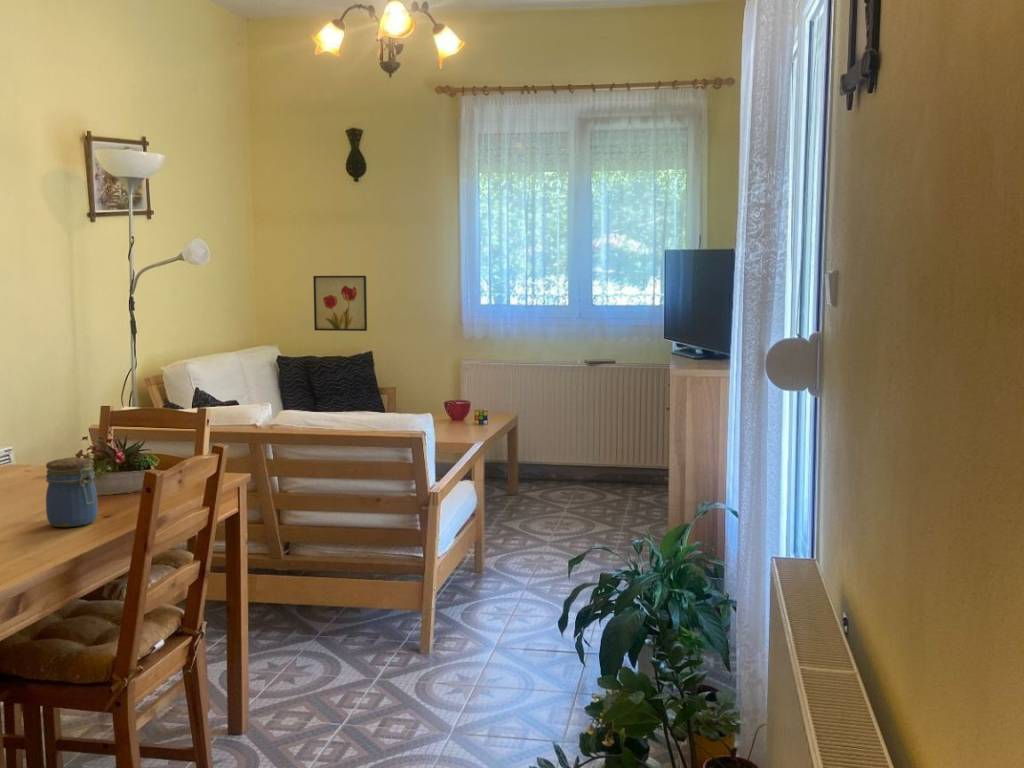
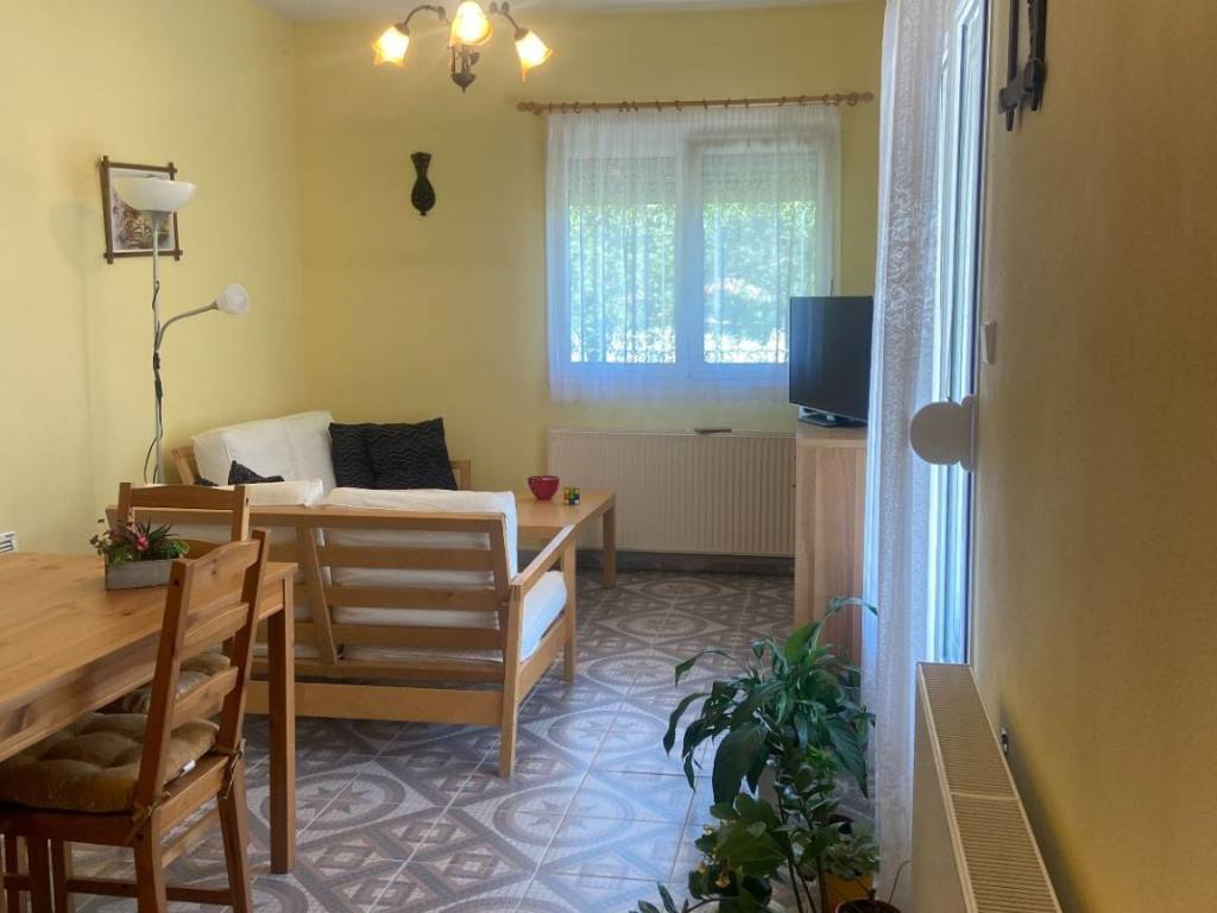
- jar (72, 491)
- wall art (340, 303)
